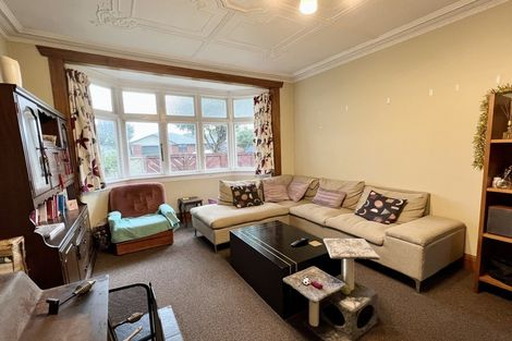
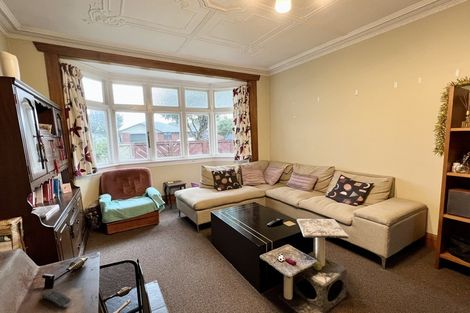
+ remote control (57, 298)
